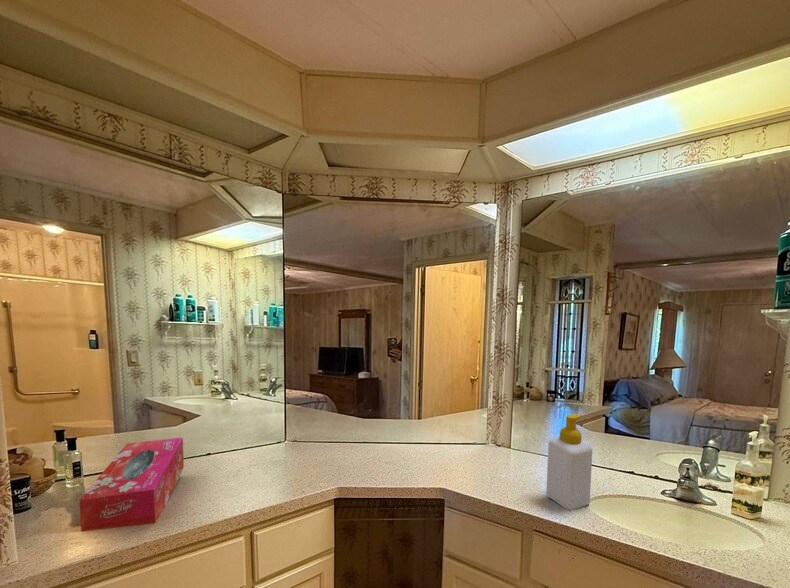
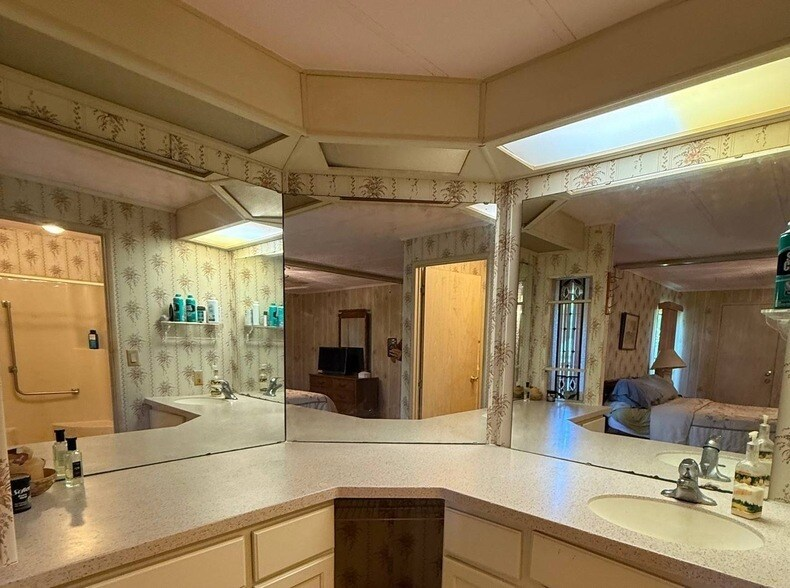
- soap bottle (569, 458)
- tissue box (139, 481)
